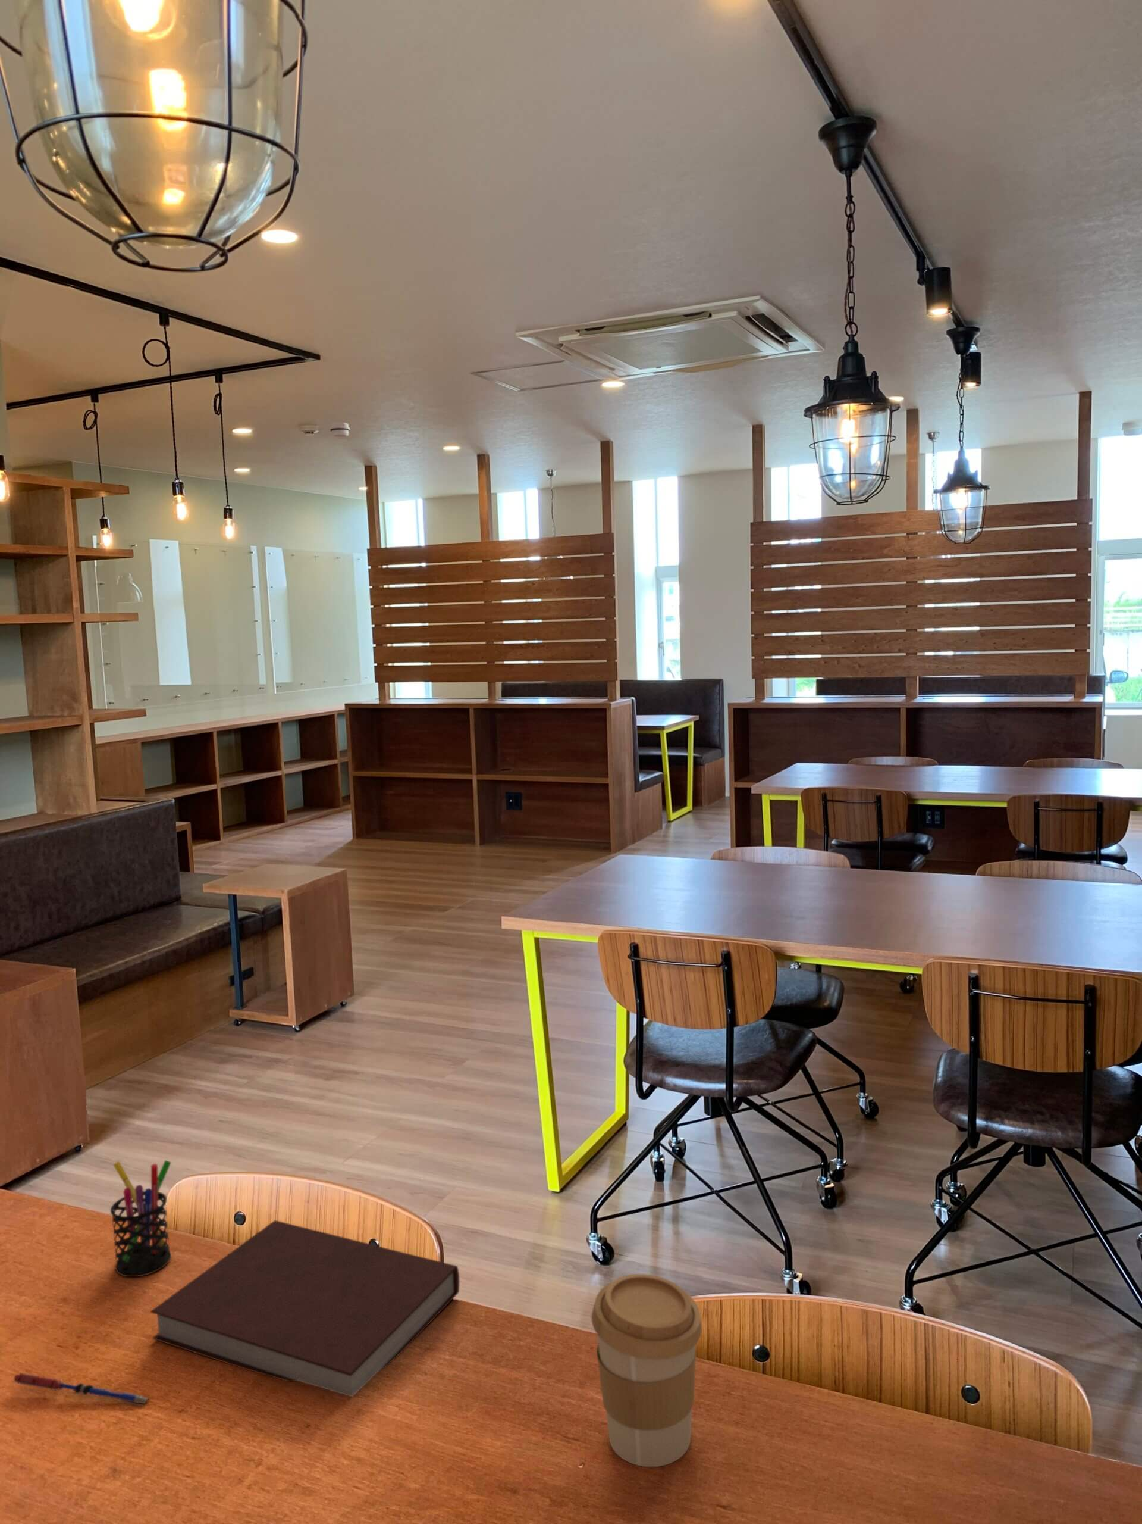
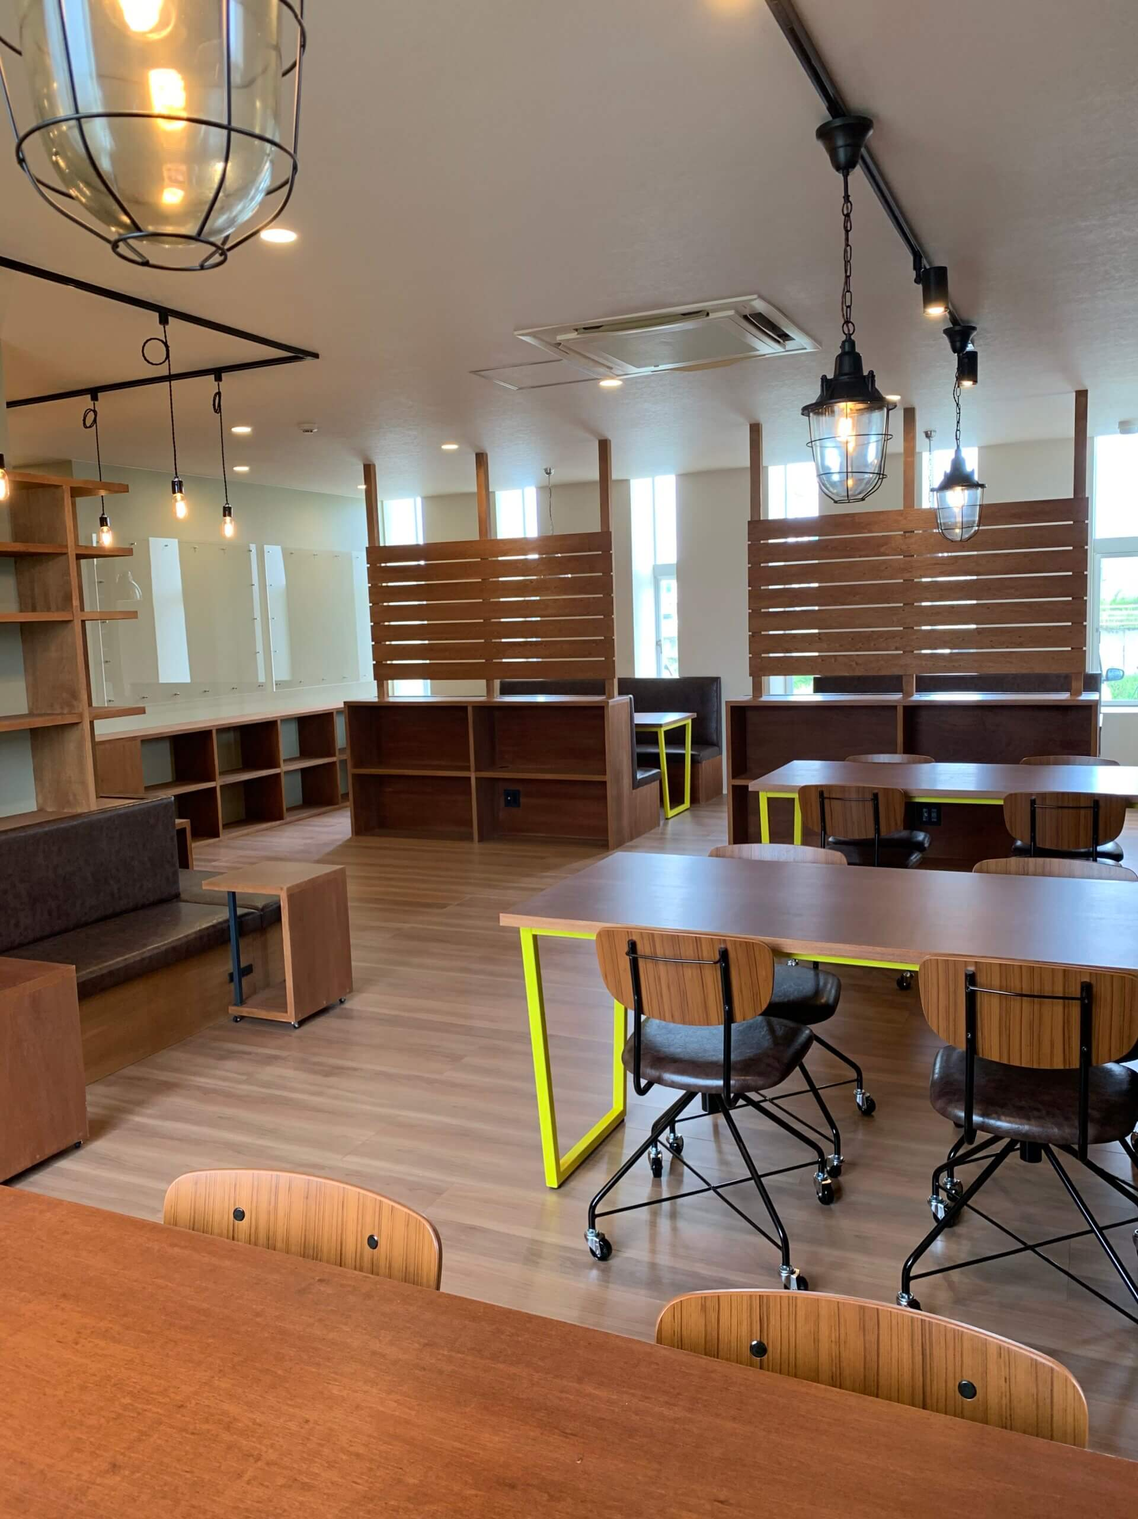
- pen holder (146, 1210)
- smoke detector (339, 430)
- coffee cup (648, 1366)
- pen (80, 1387)
- notebook (309, 1301)
